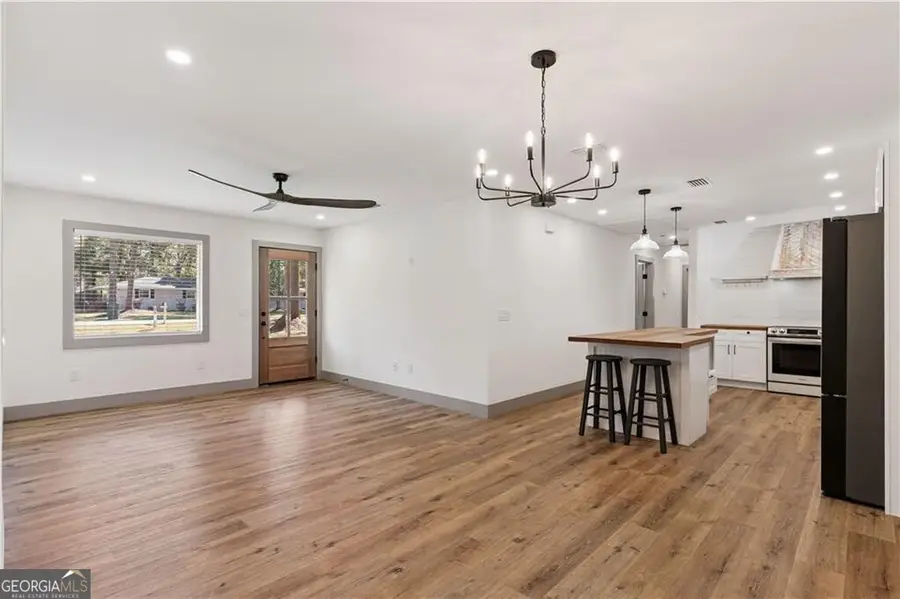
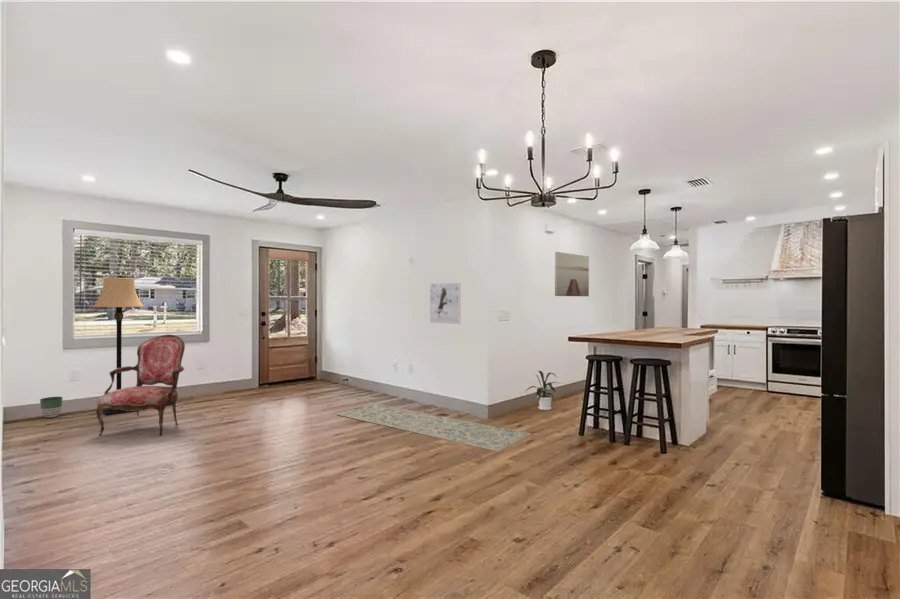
+ planter (51, 407)
+ wall art (572, 275)
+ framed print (444, 303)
+ rug (426, 423)
+ house plant (544, 389)
+ armchair (147, 383)
+ lamp (119, 344)
